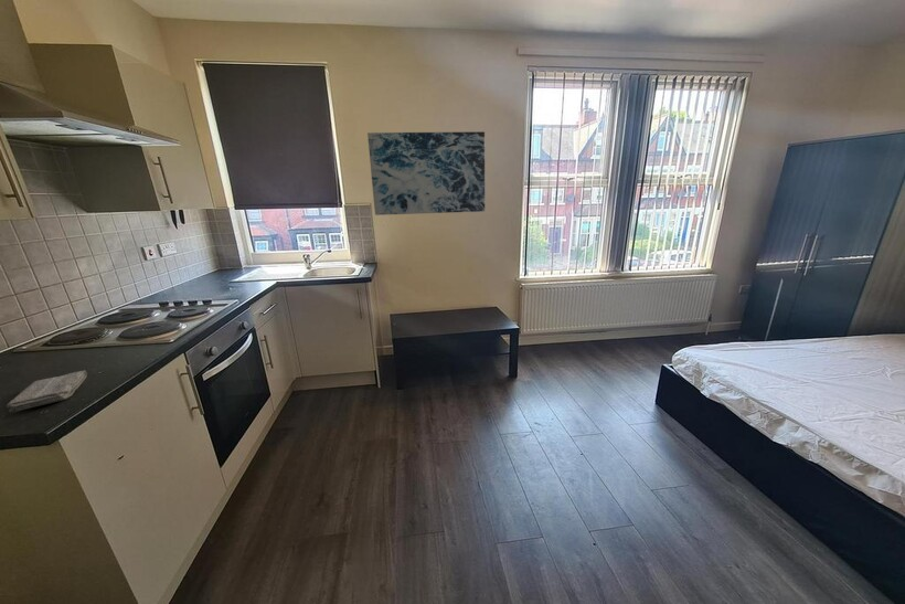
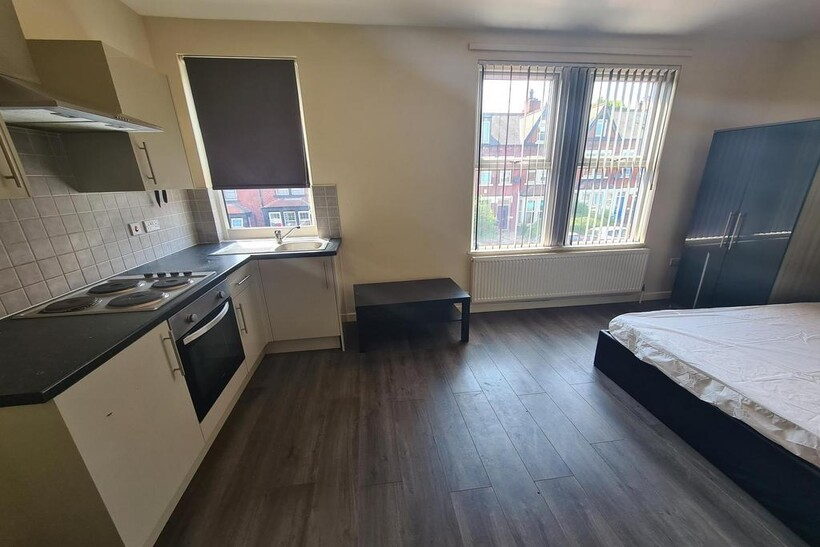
- wall art (428, 173)
- washcloth (50, 389)
